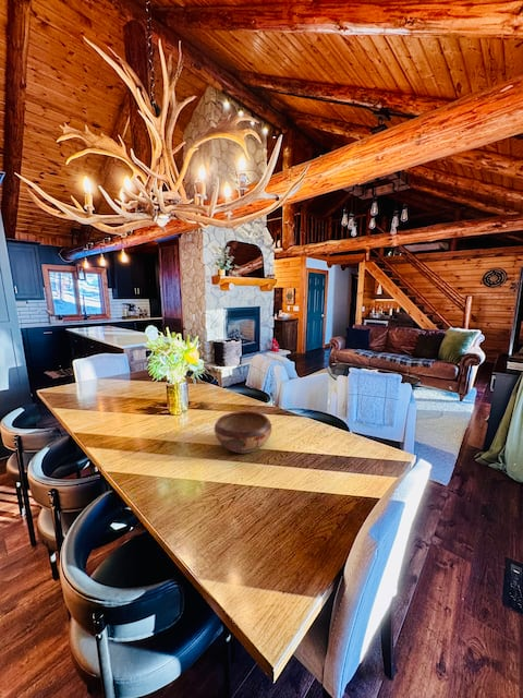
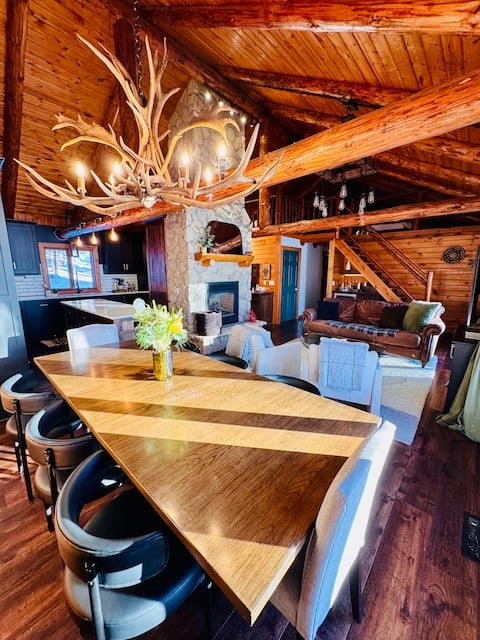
- decorative bowl (243, 433)
